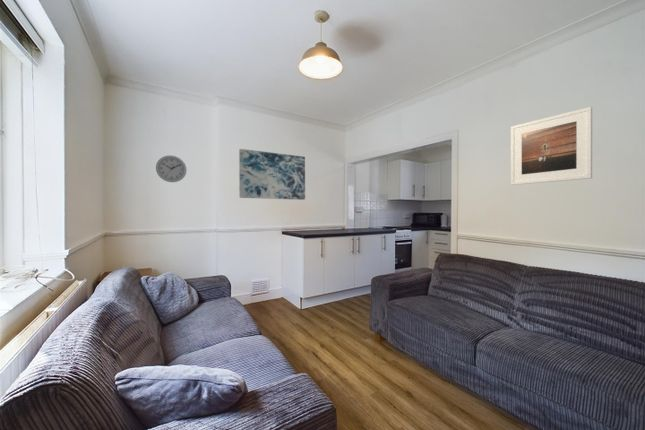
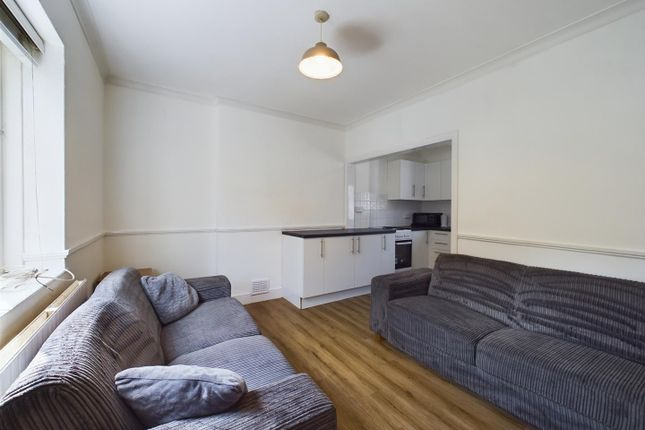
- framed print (547, 149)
- wall clock (171, 168)
- wall art (274, 176)
